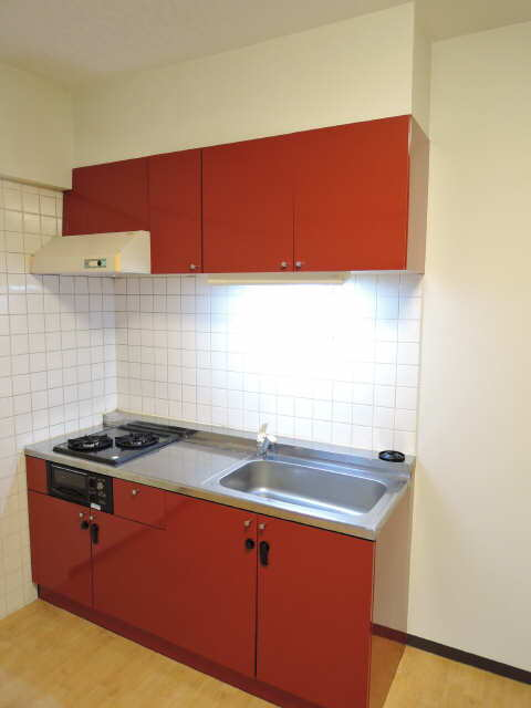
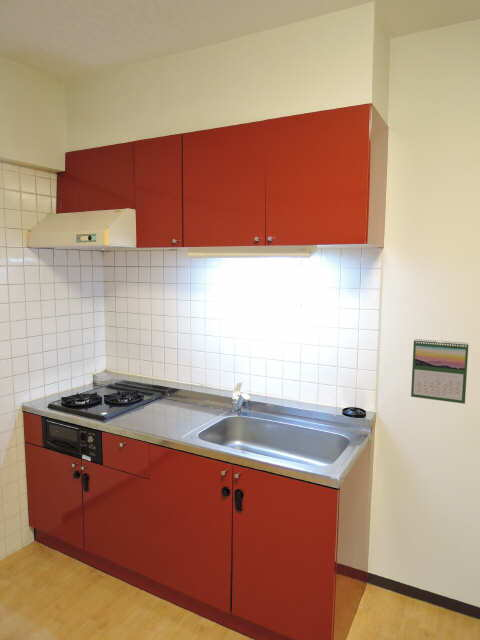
+ calendar (438, 369)
